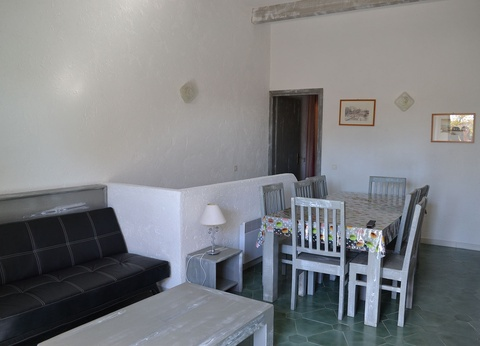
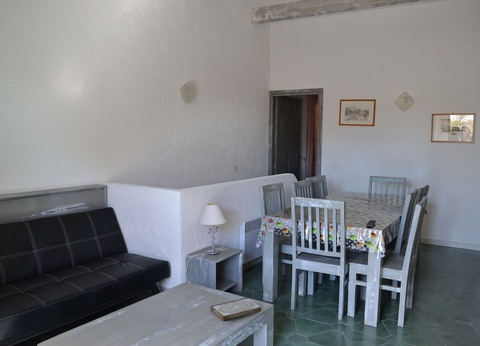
+ book (235, 308)
